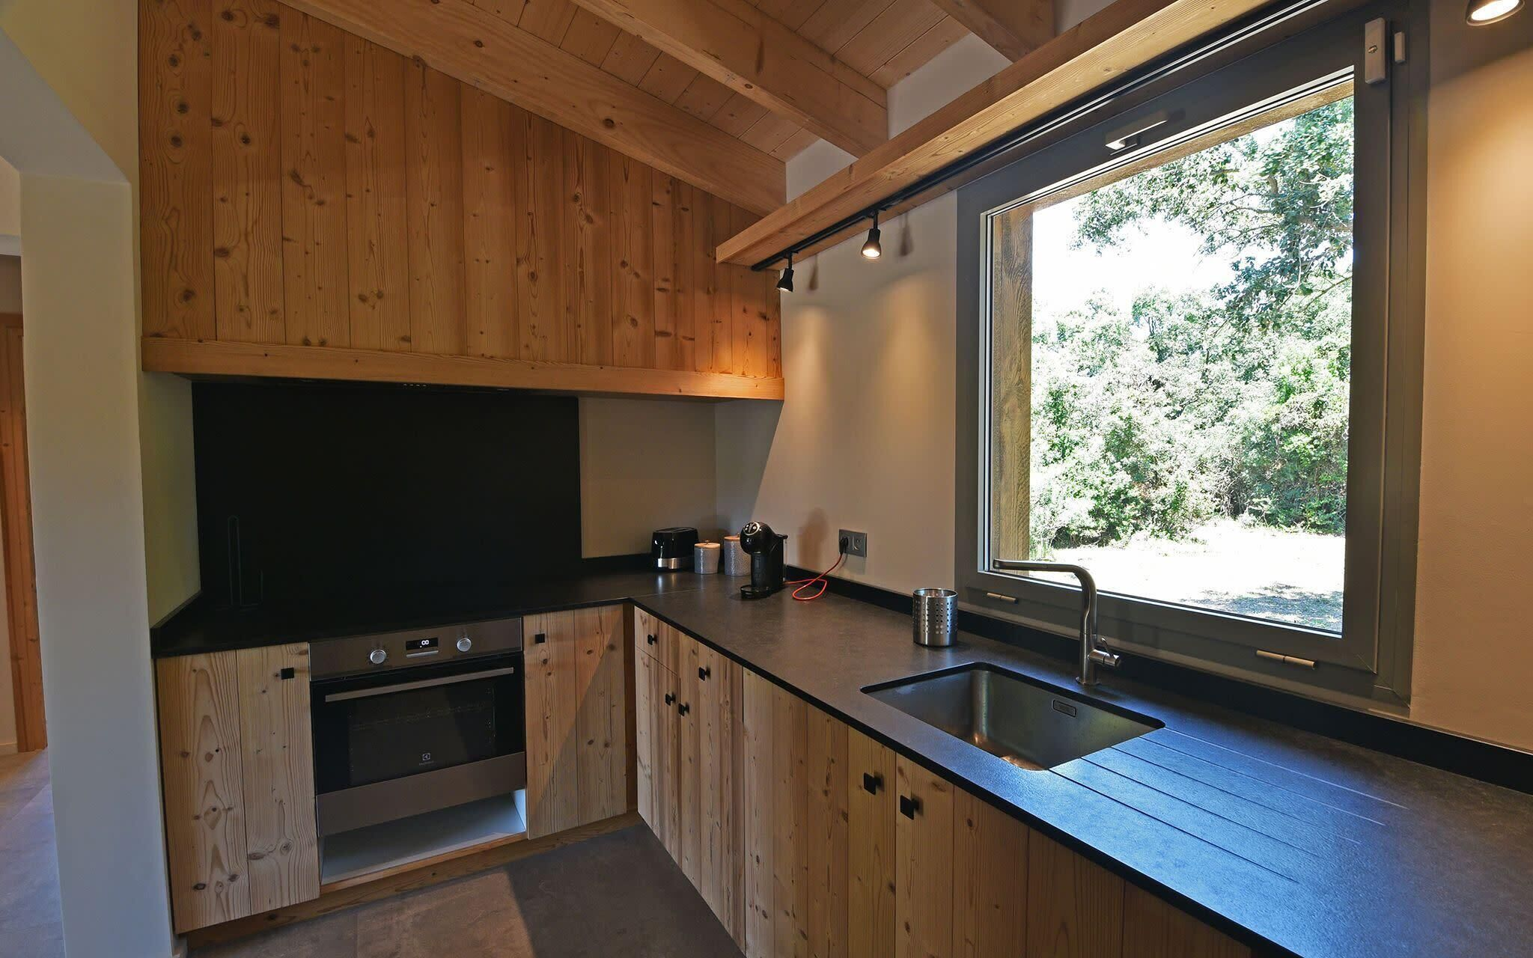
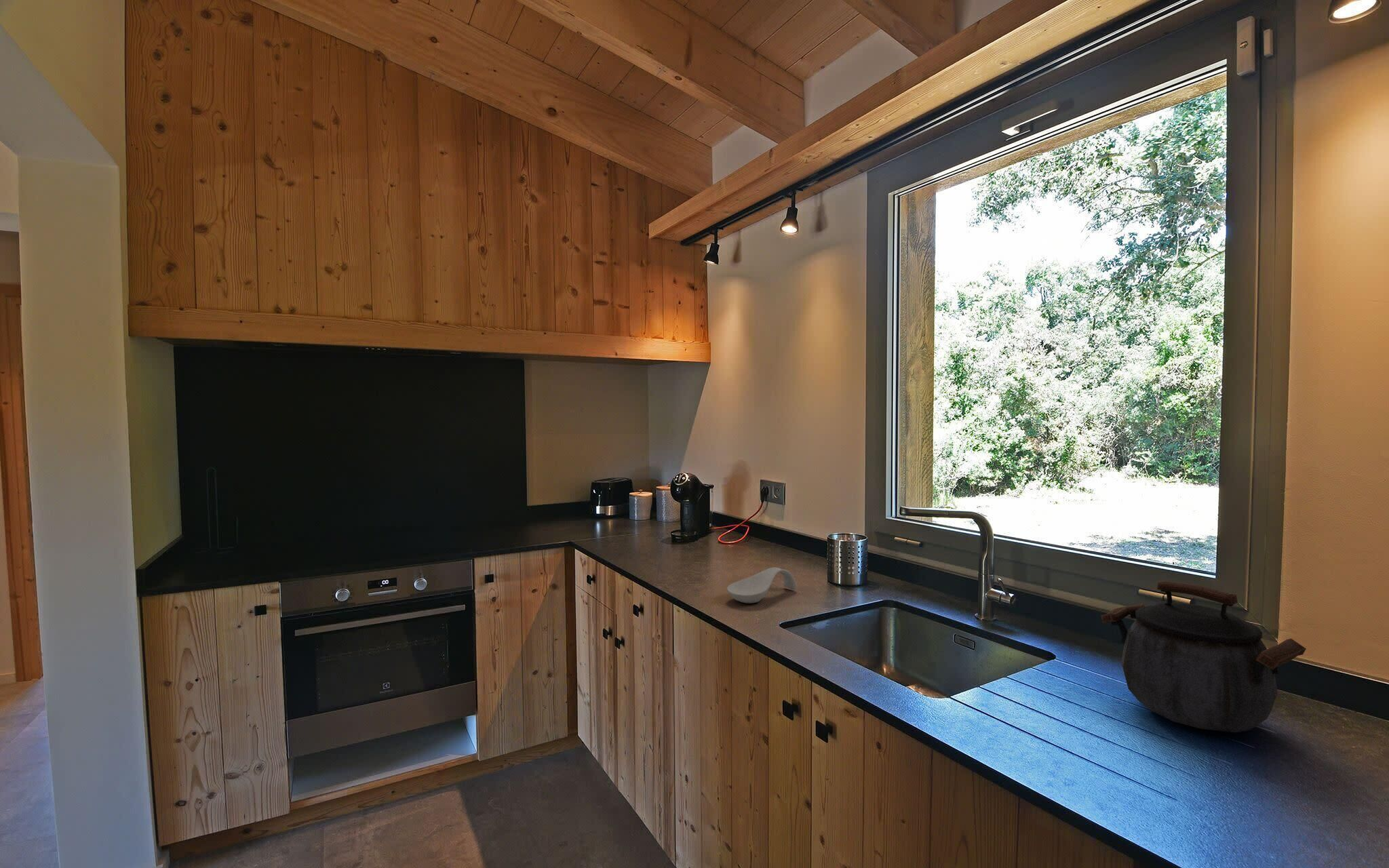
+ kettle (1194, 652)
+ spoon rest (762, 584)
